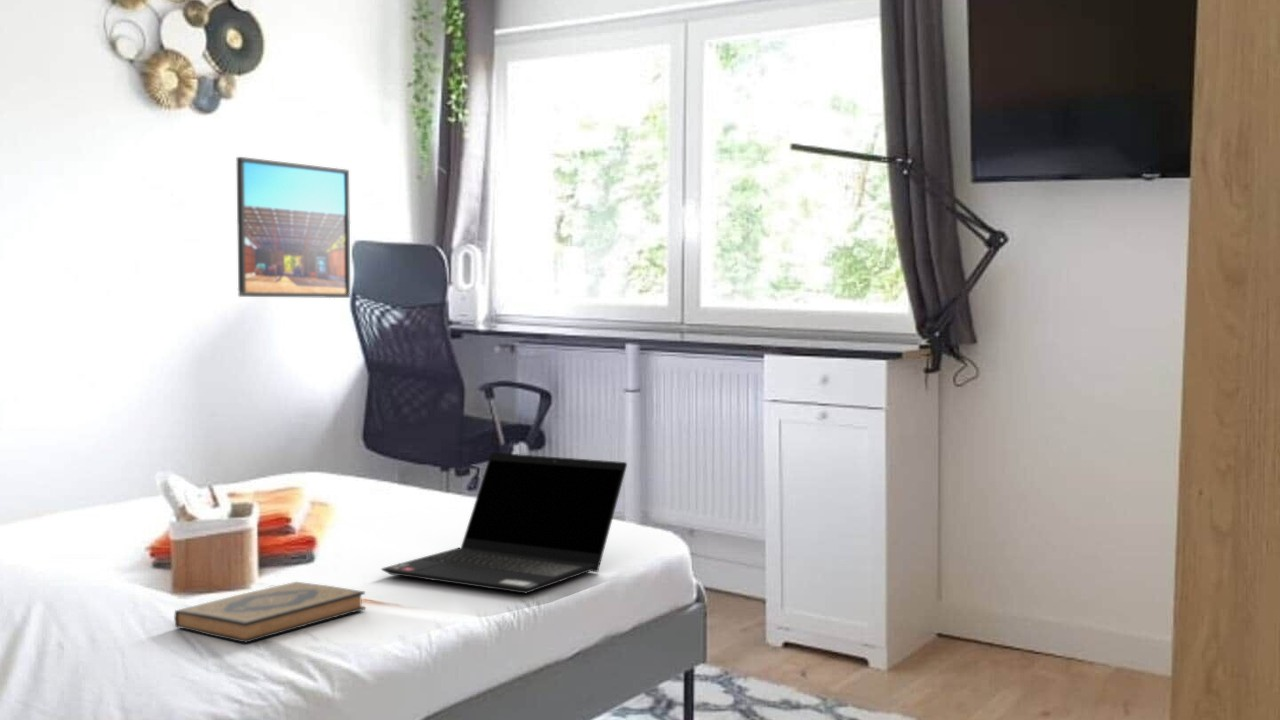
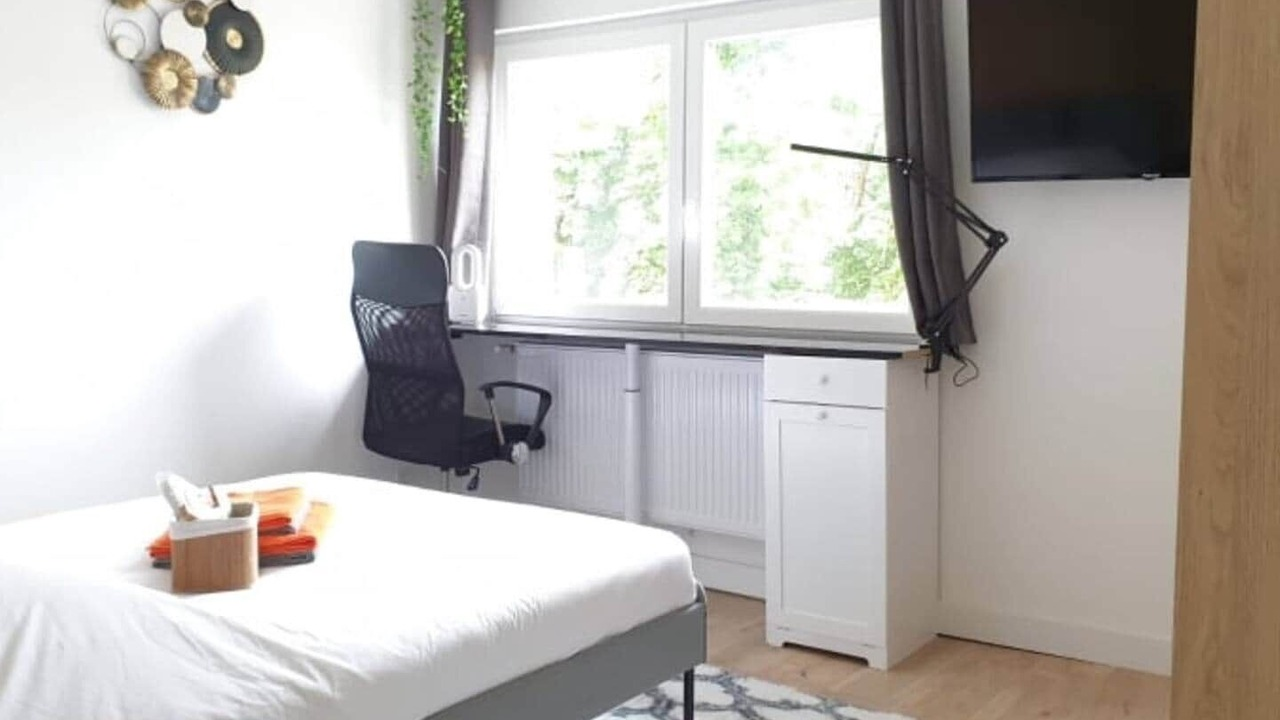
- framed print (296, 230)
- laptop computer (507, 517)
- hardback book (272, 609)
